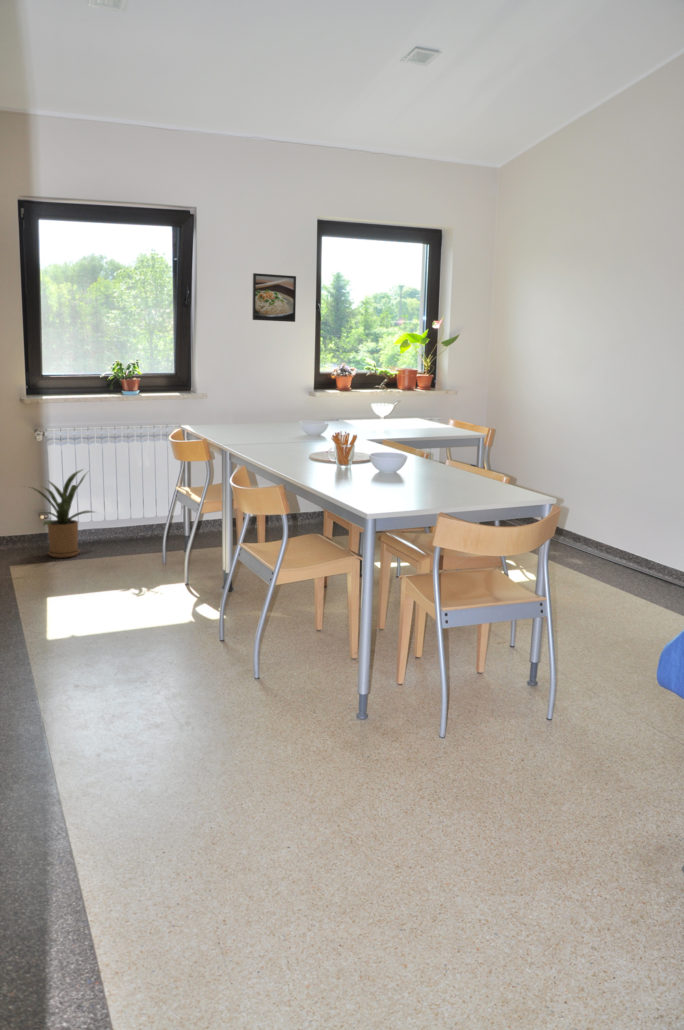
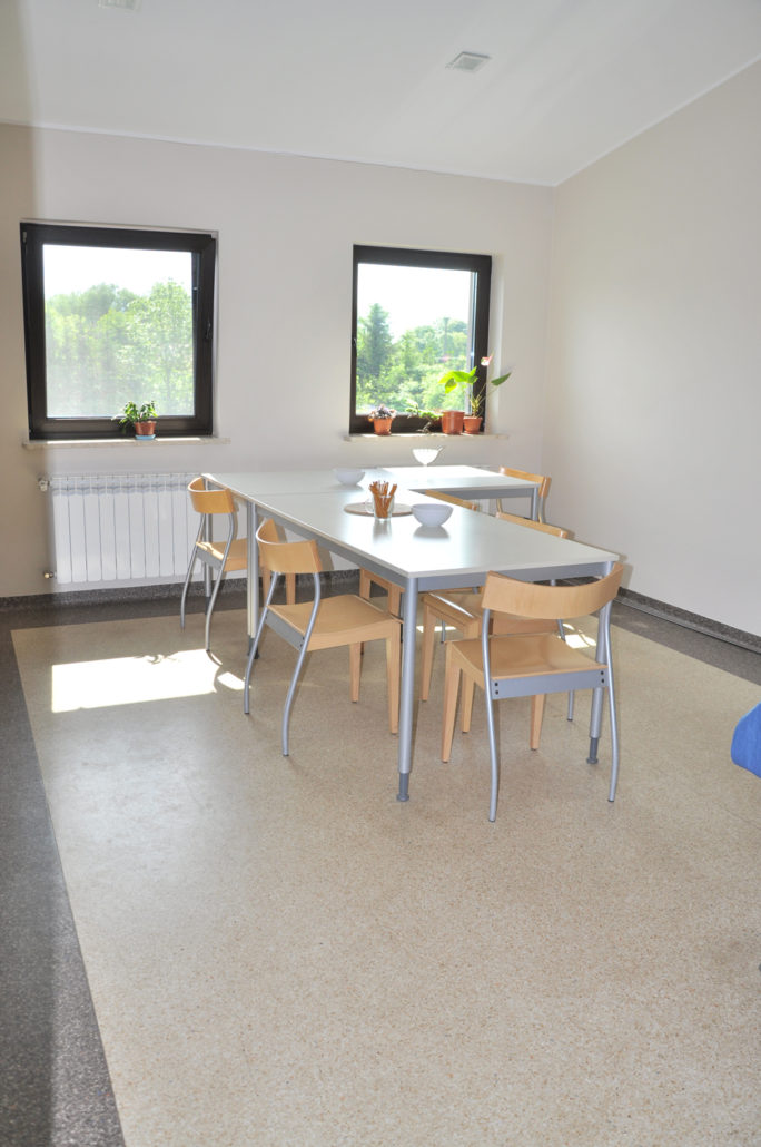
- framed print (274, 297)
- house plant (59, 512)
